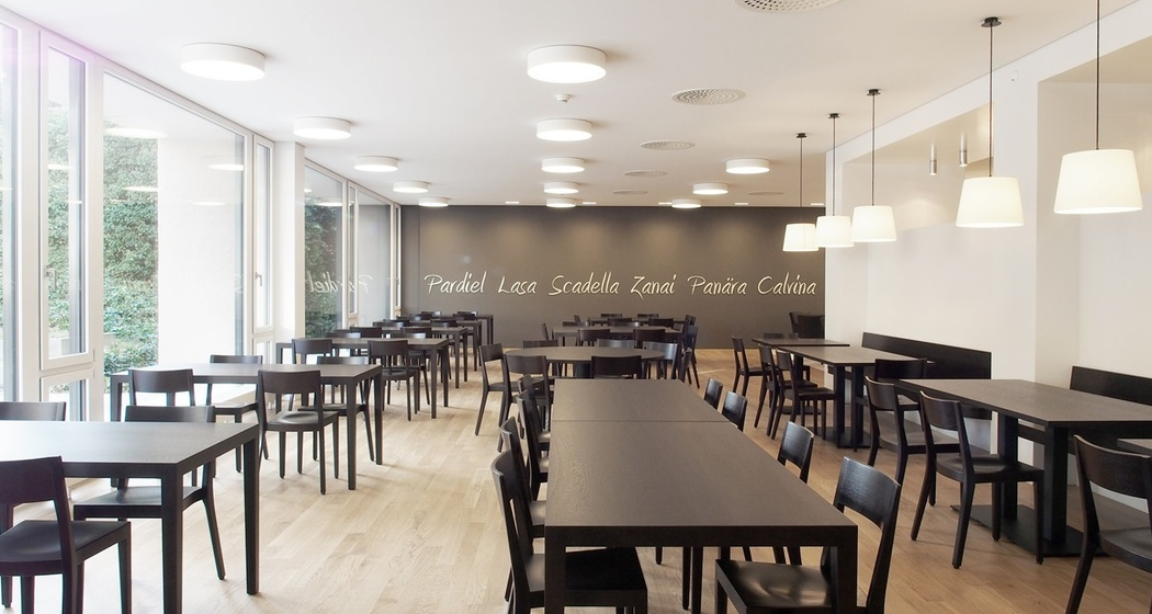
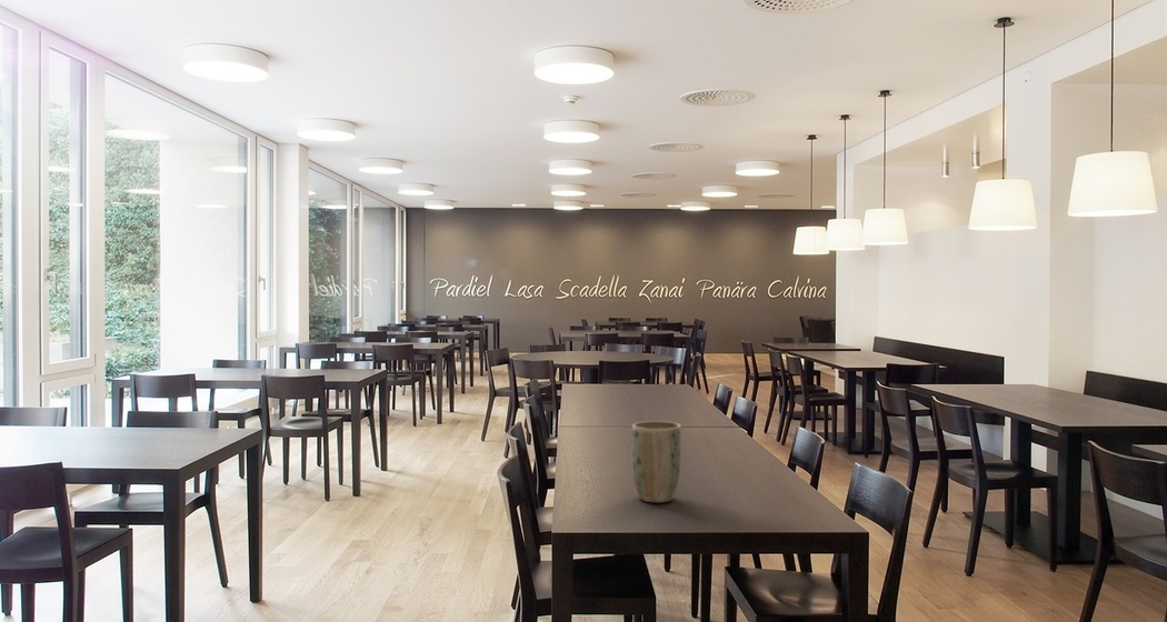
+ plant pot (656, 461)
